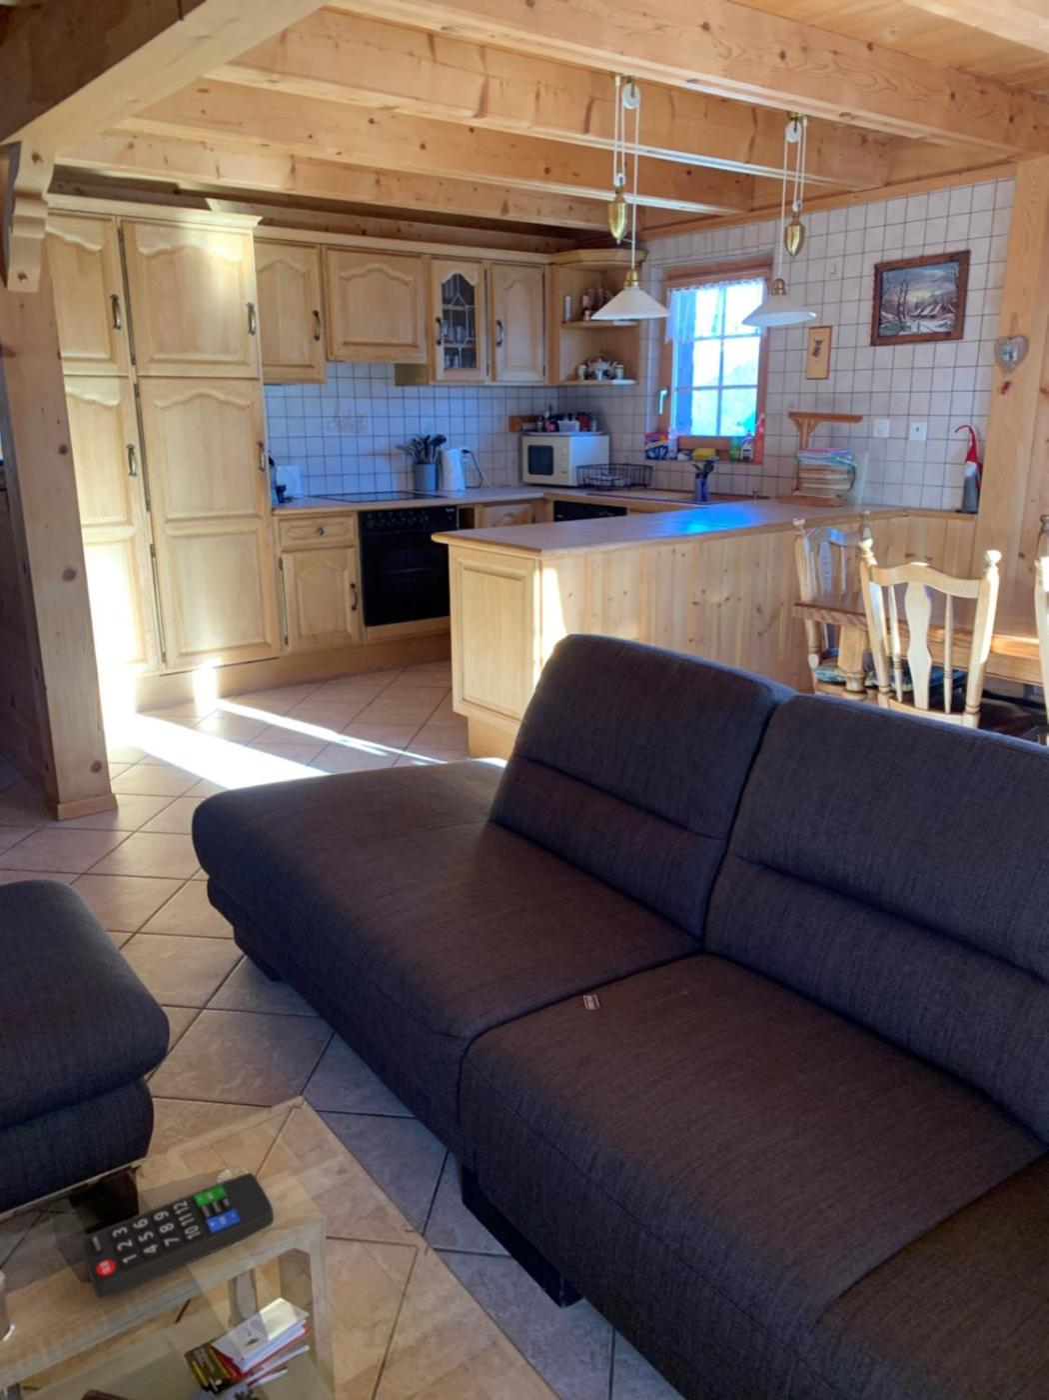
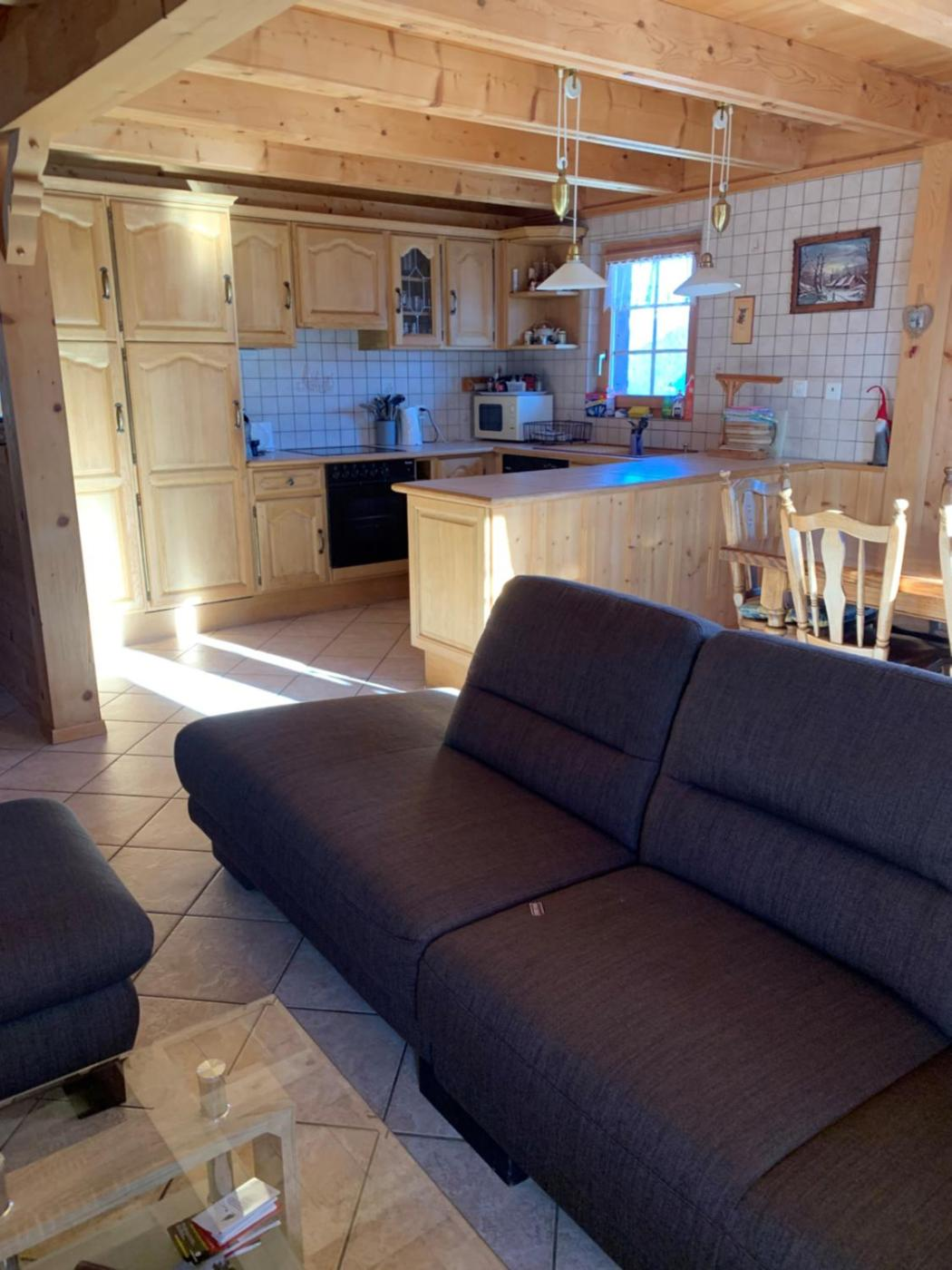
- remote control (180, 1230)
